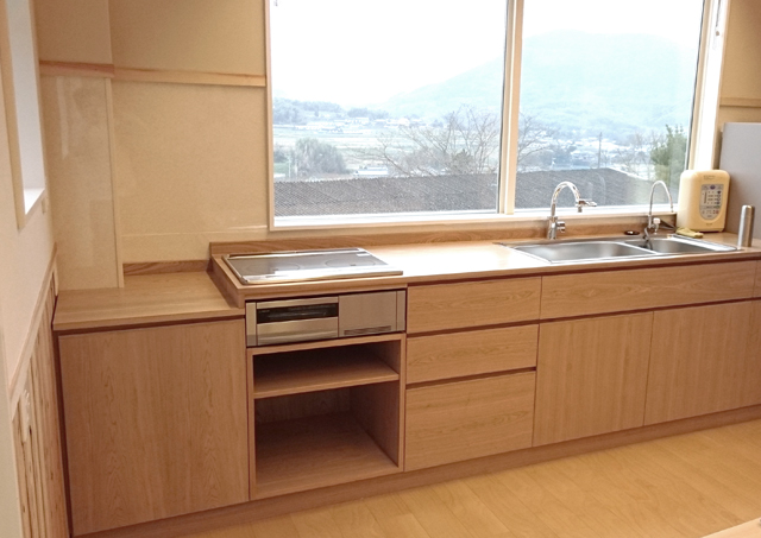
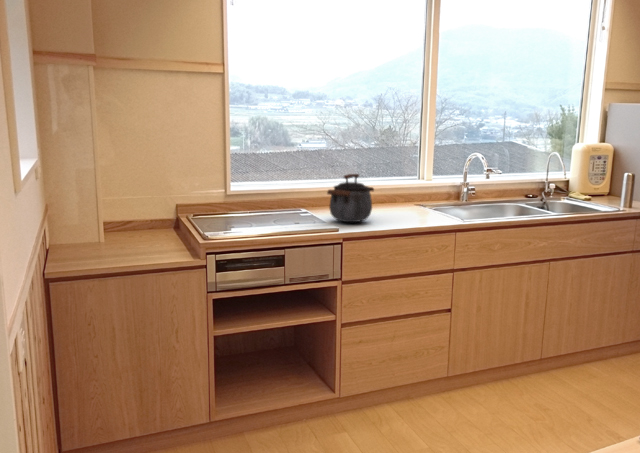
+ kettle (351, 198)
